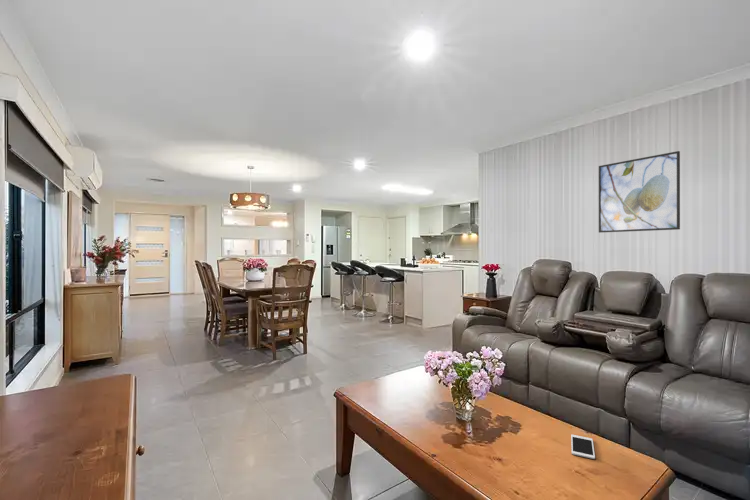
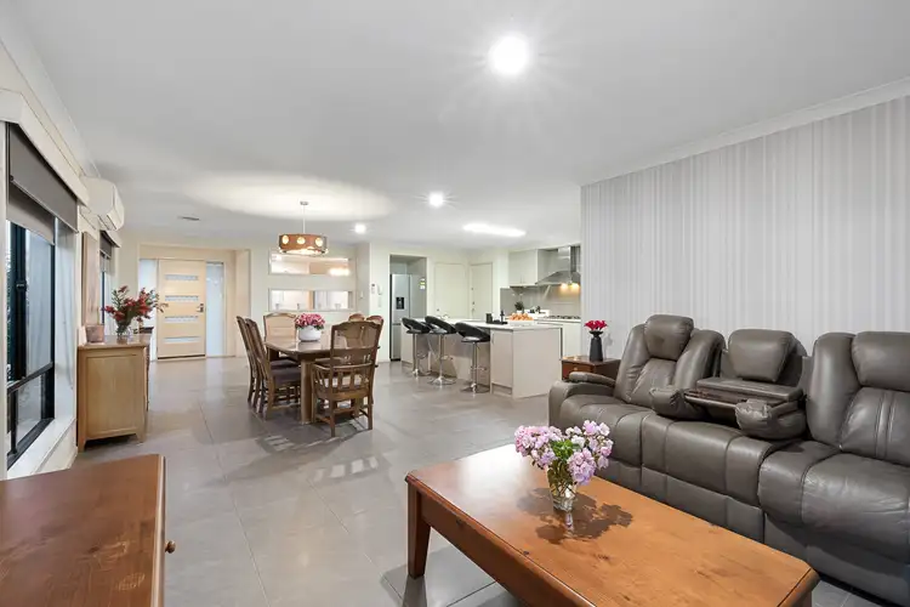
- cell phone (582, 446)
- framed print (635, 195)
